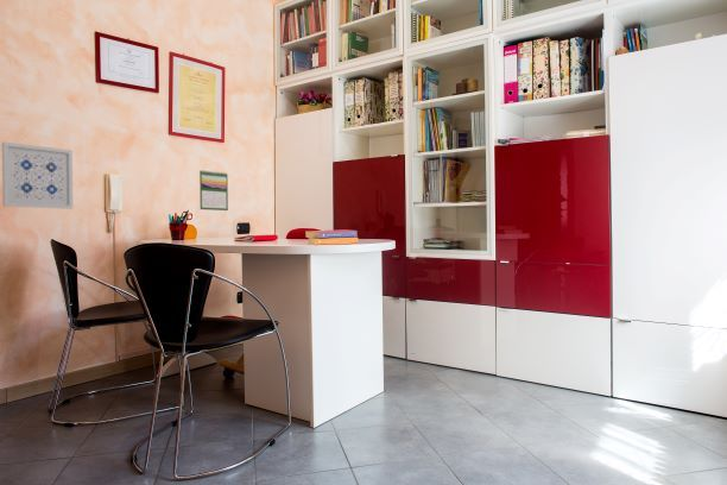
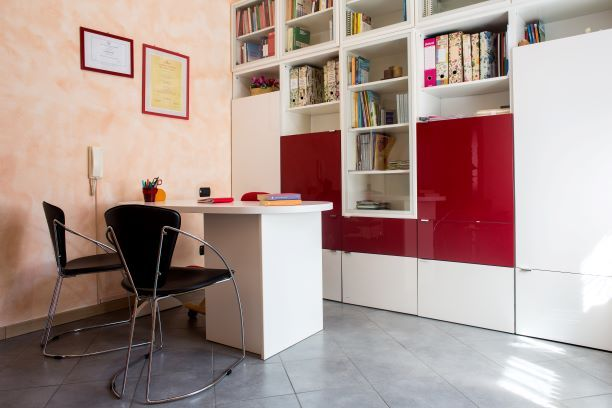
- wall art (38, 176)
- calendar (214, 190)
